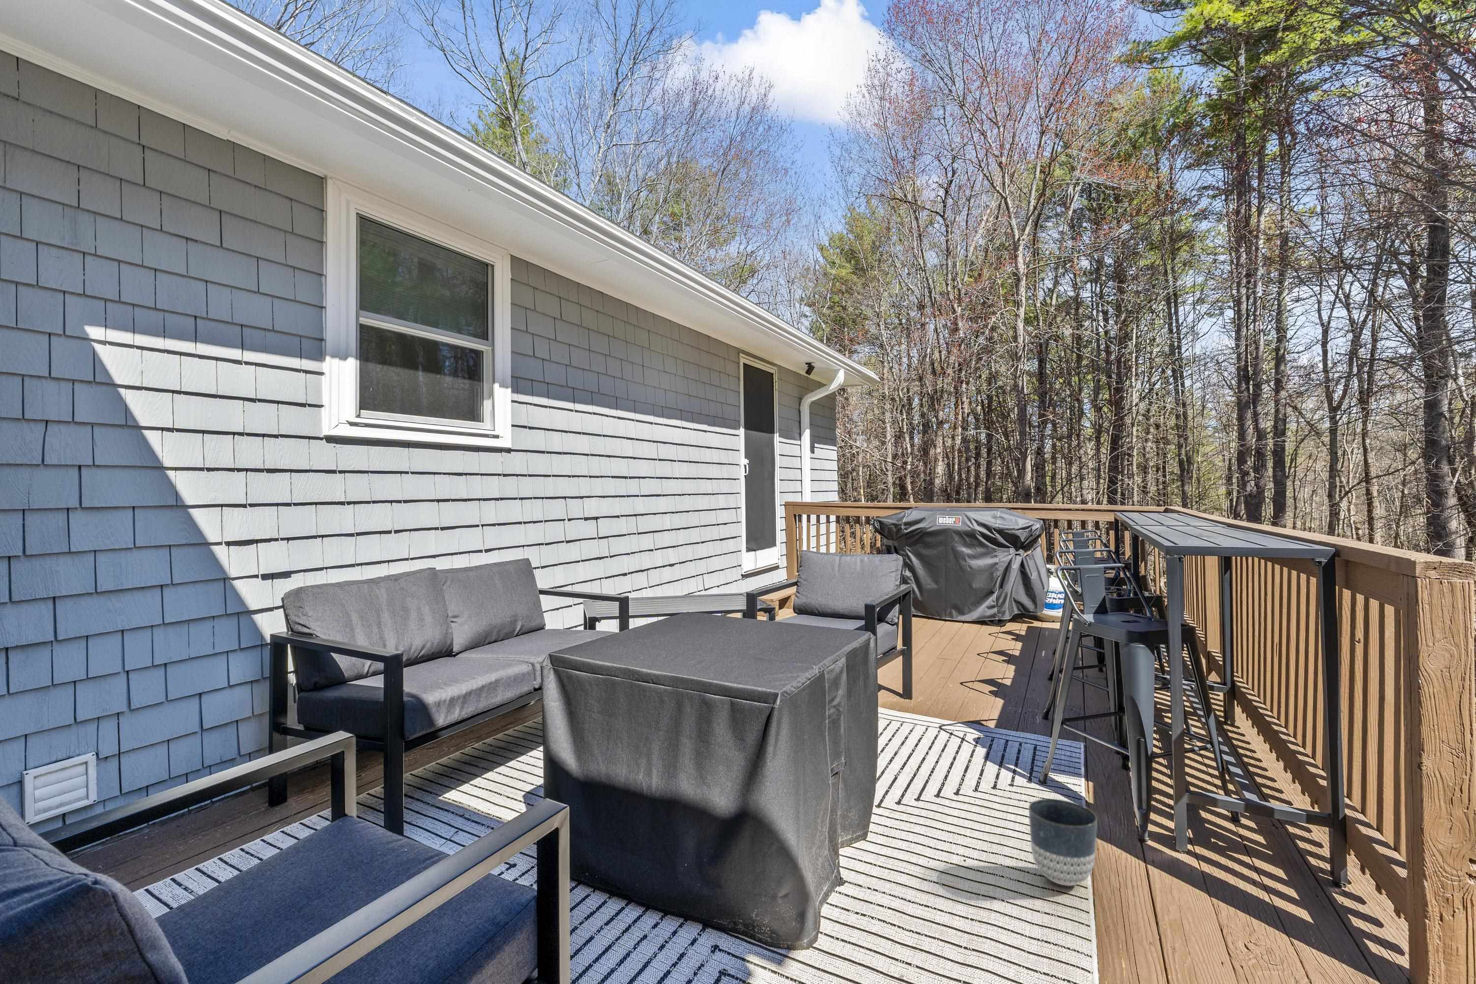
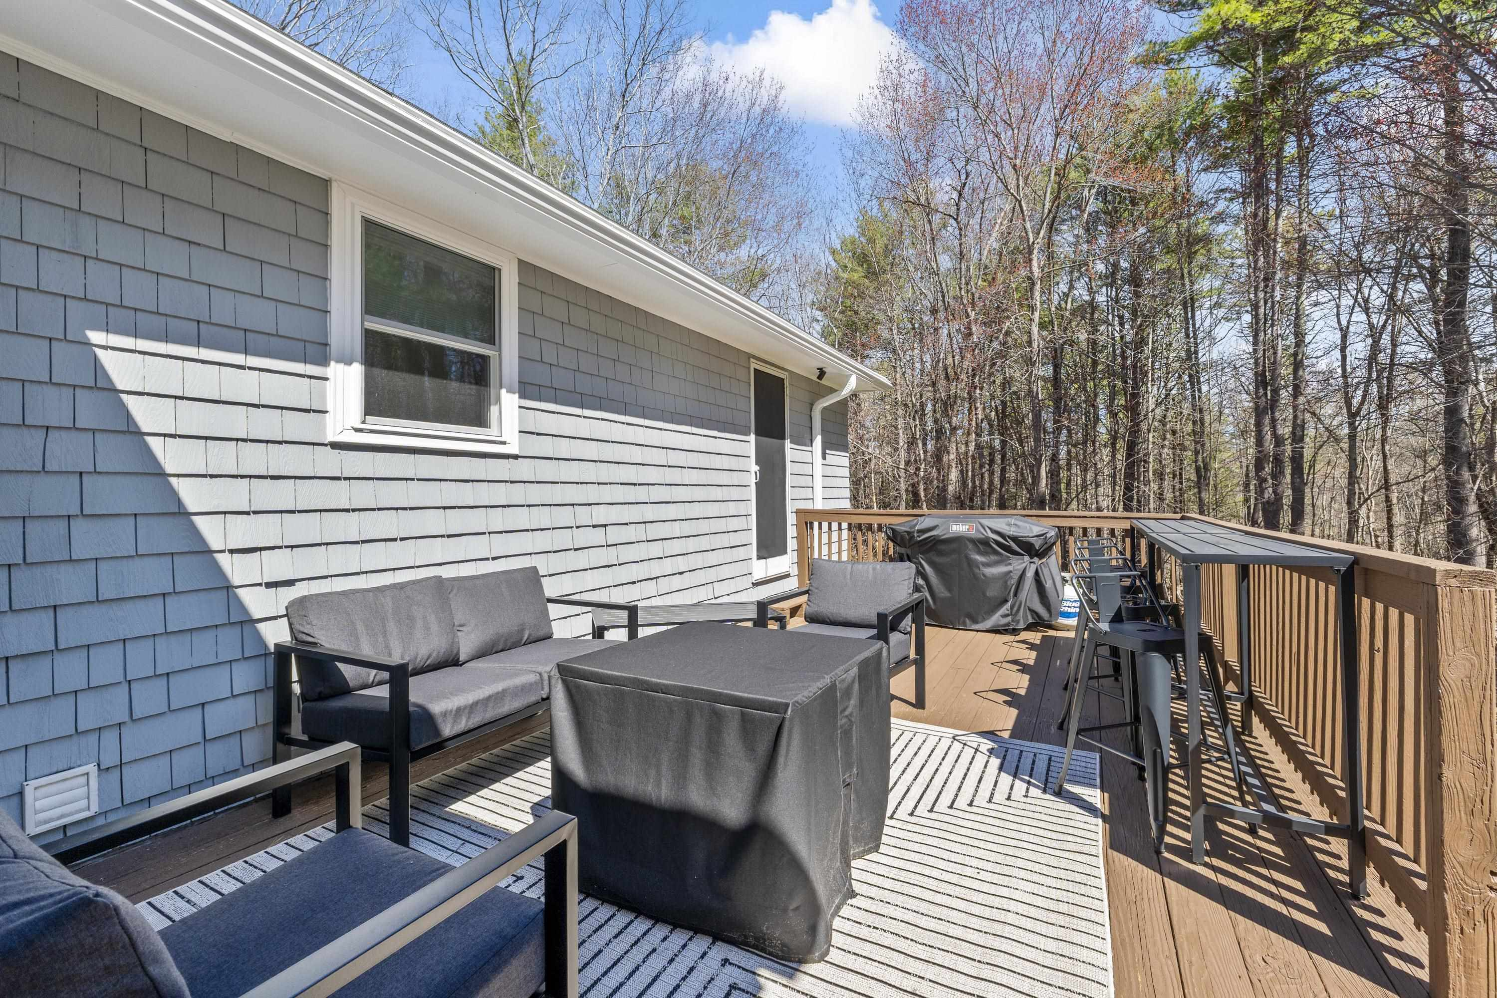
- planter (1062, 846)
